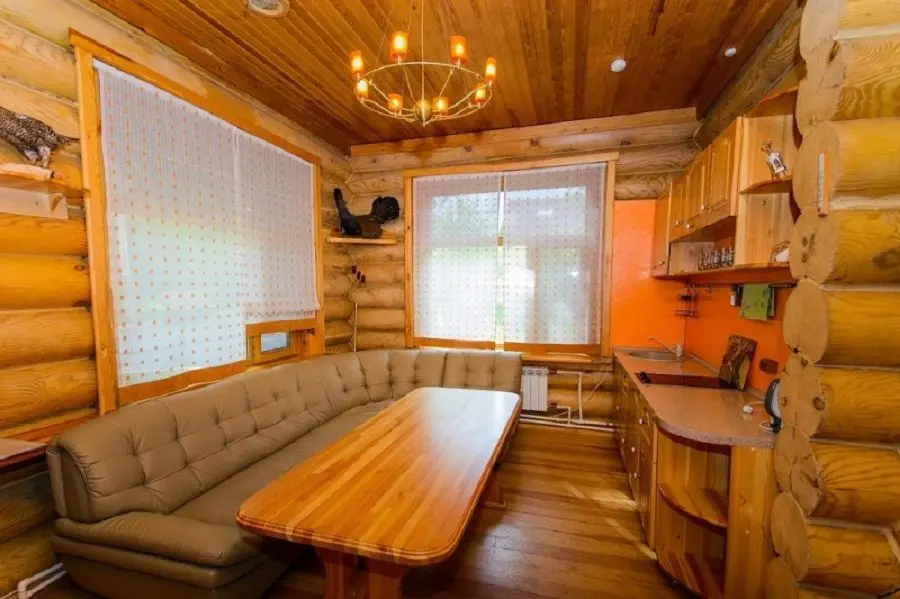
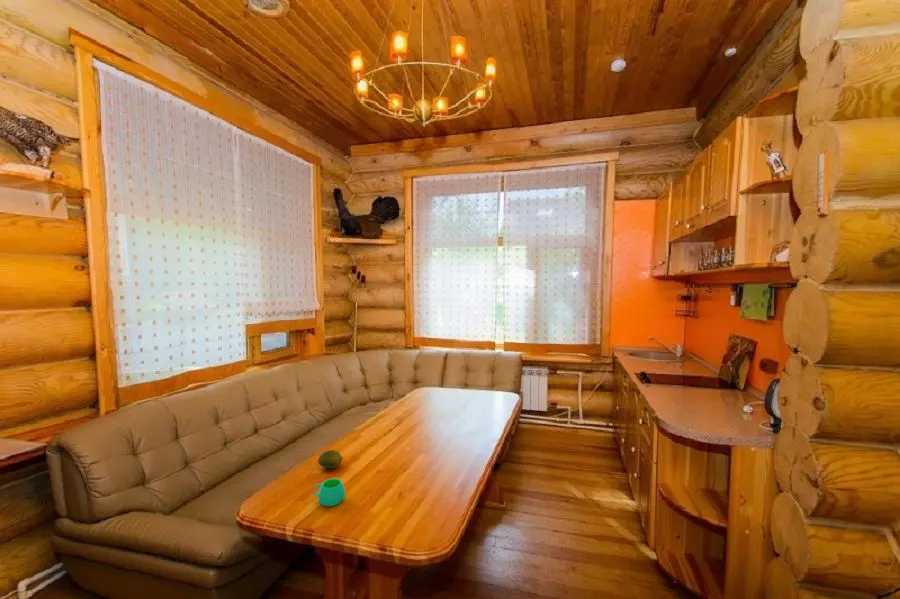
+ fruit (330, 458)
+ mug (328, 491)
